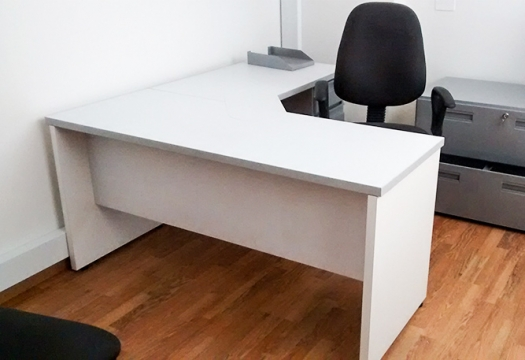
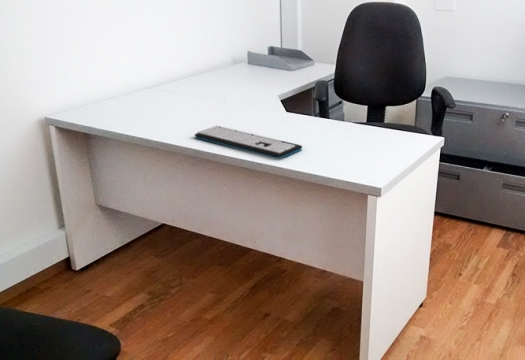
+ keyboard (246, 140)
